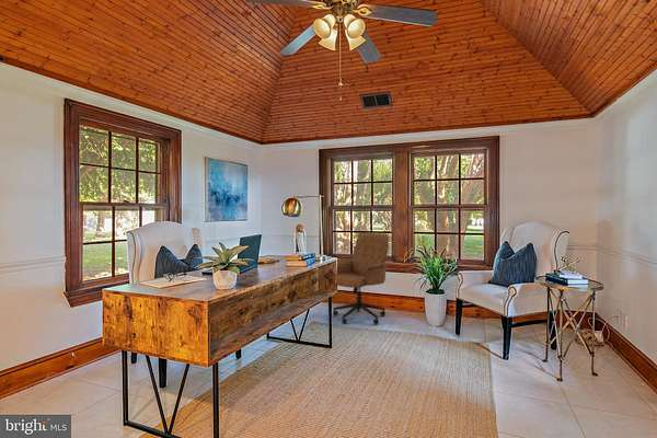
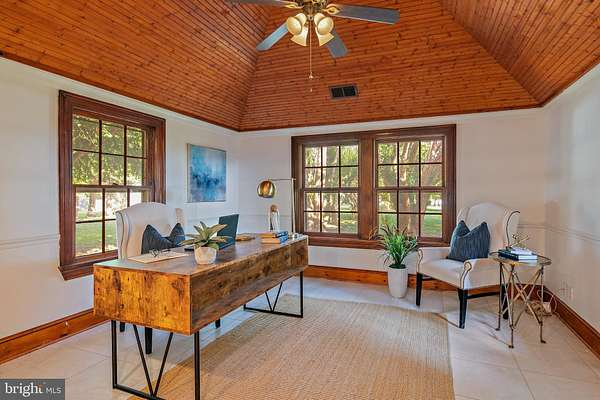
- office chair (359, 276)
